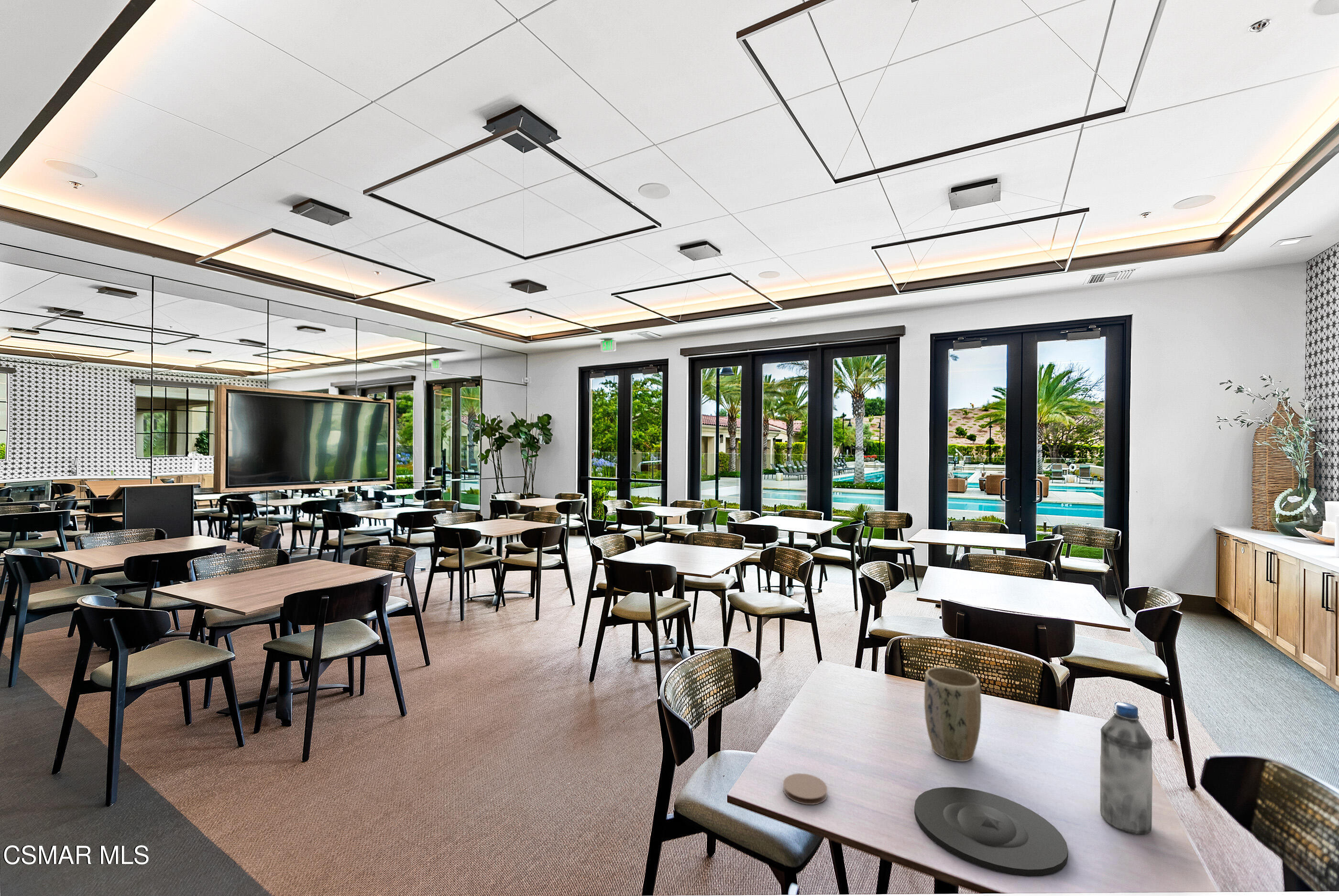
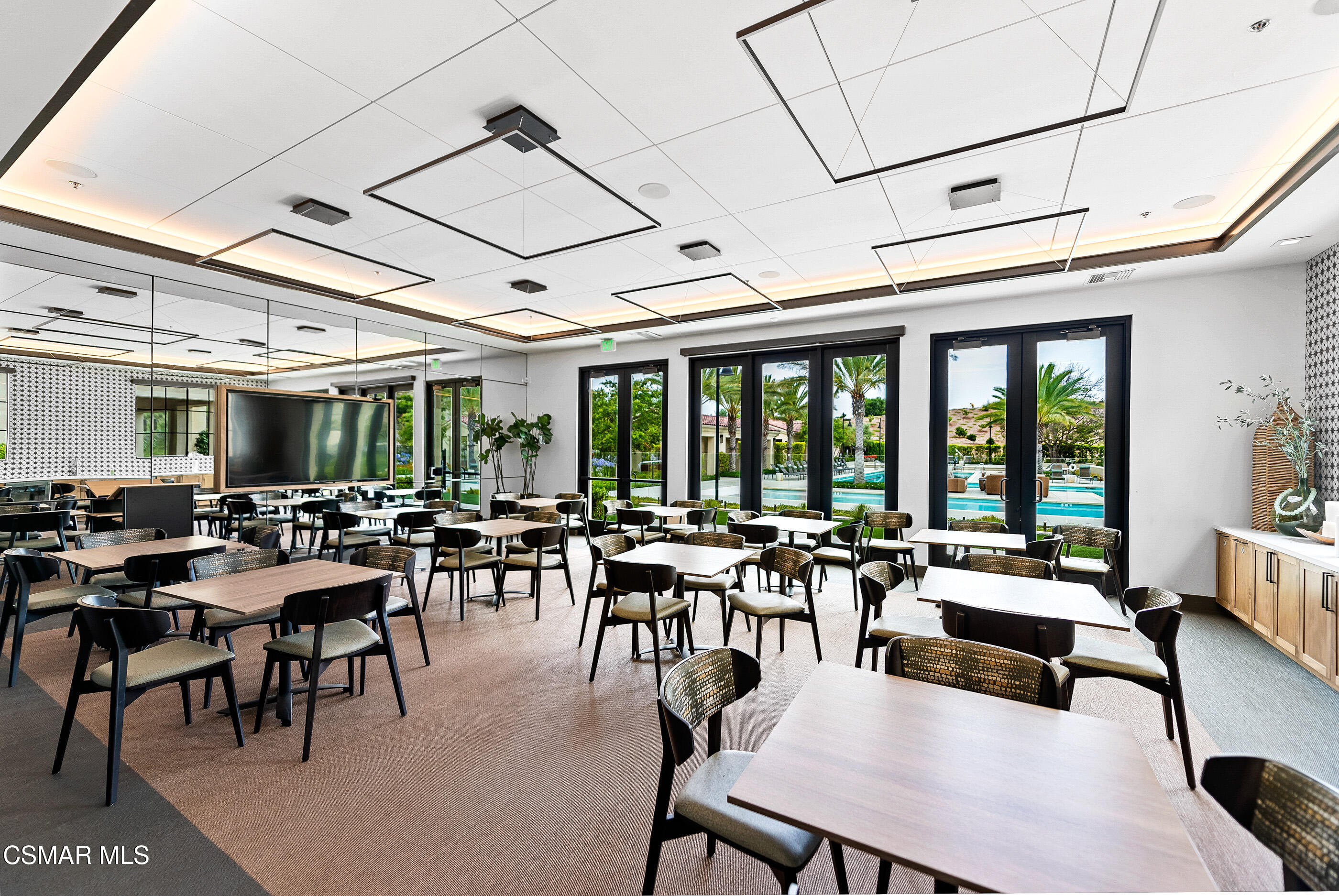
- water bottle (1126, 764)
- plant pot (952, 714)
- plate (987, 822)
- coaster (805, 788)
